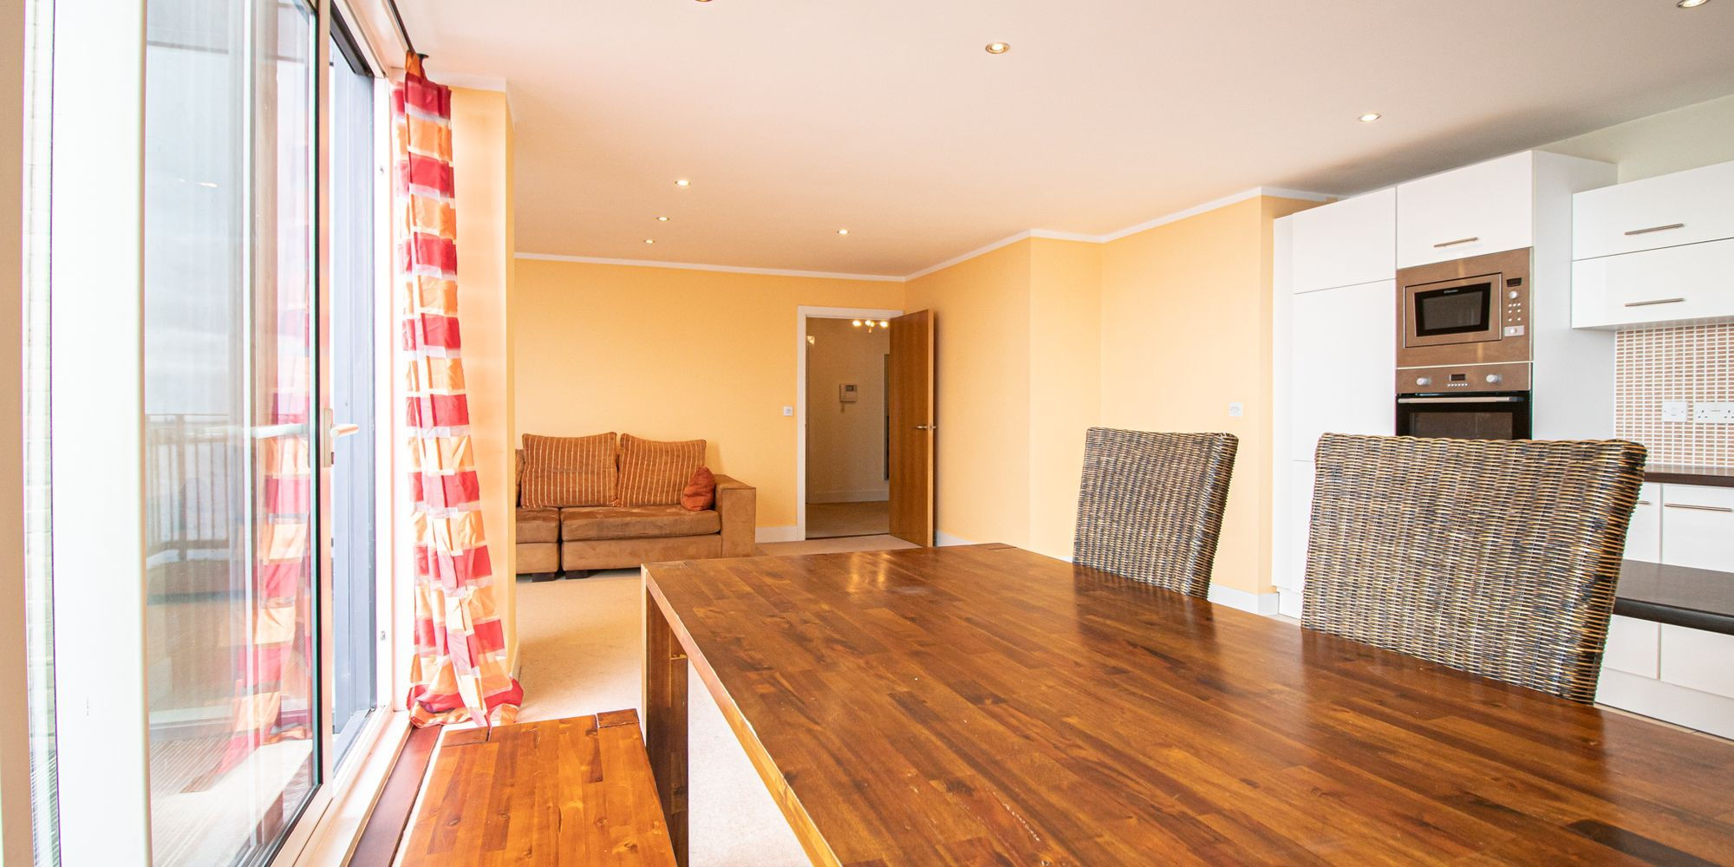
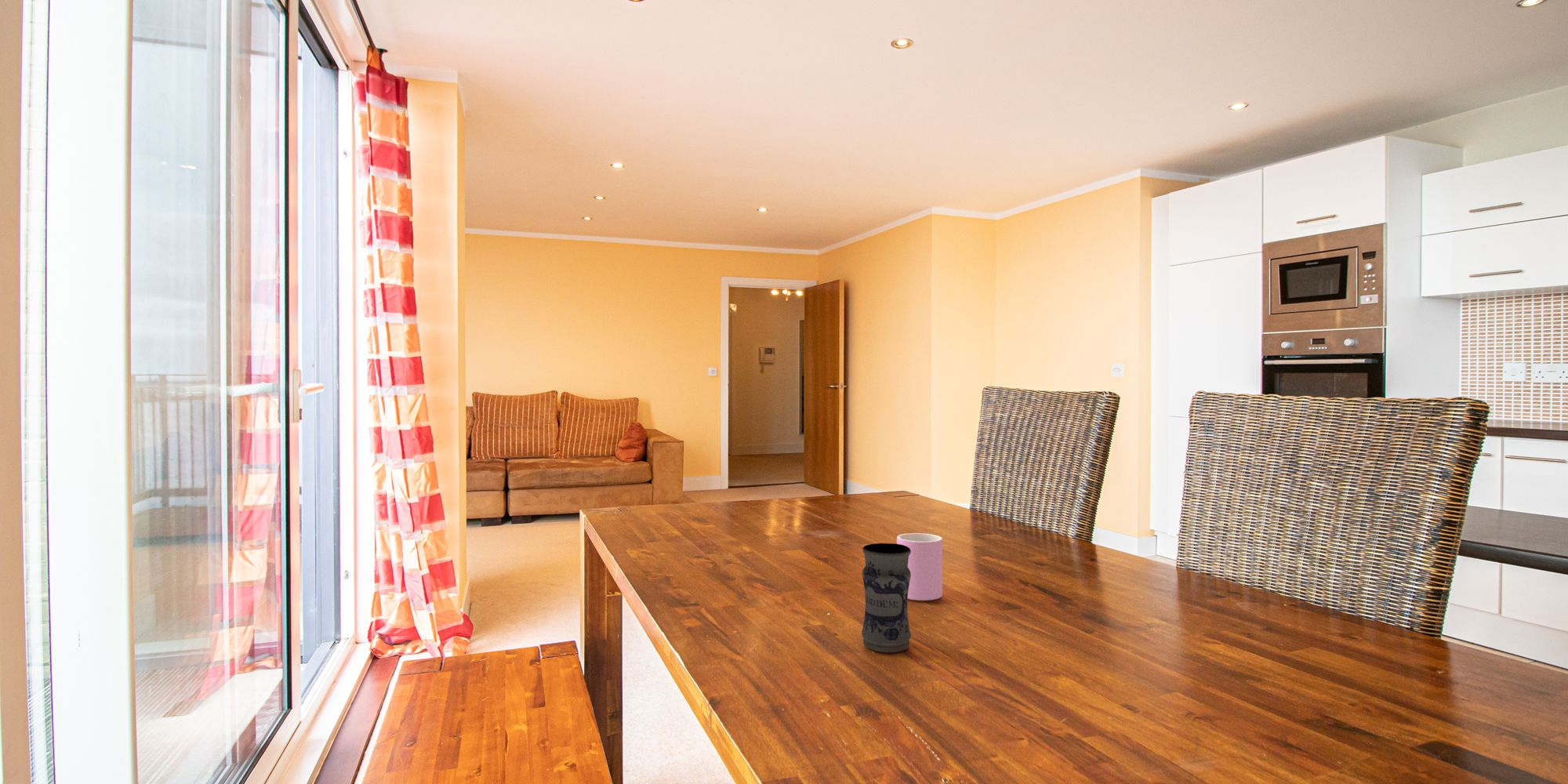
+ cup (918, 564)
+ jar (886, 596)
